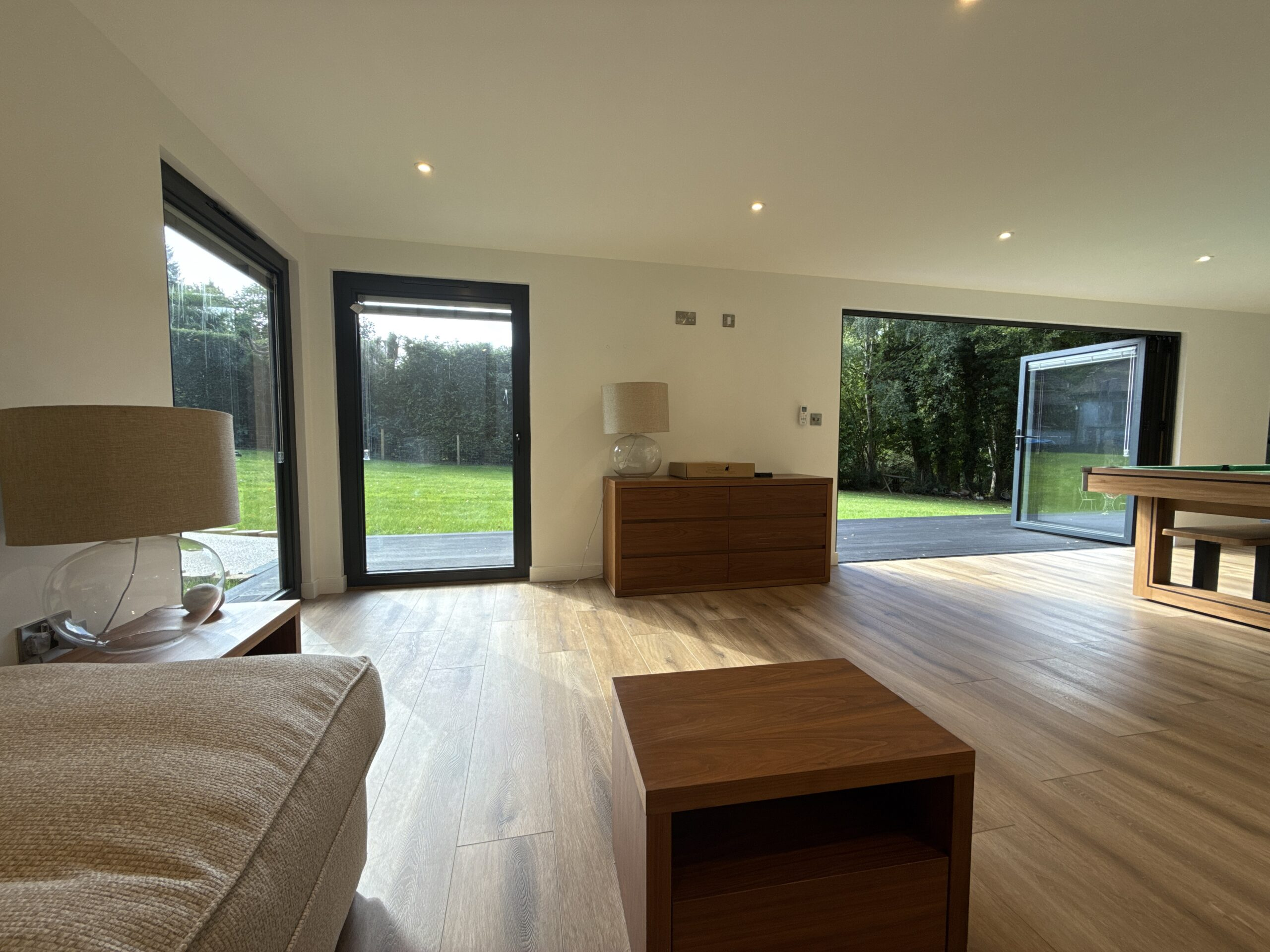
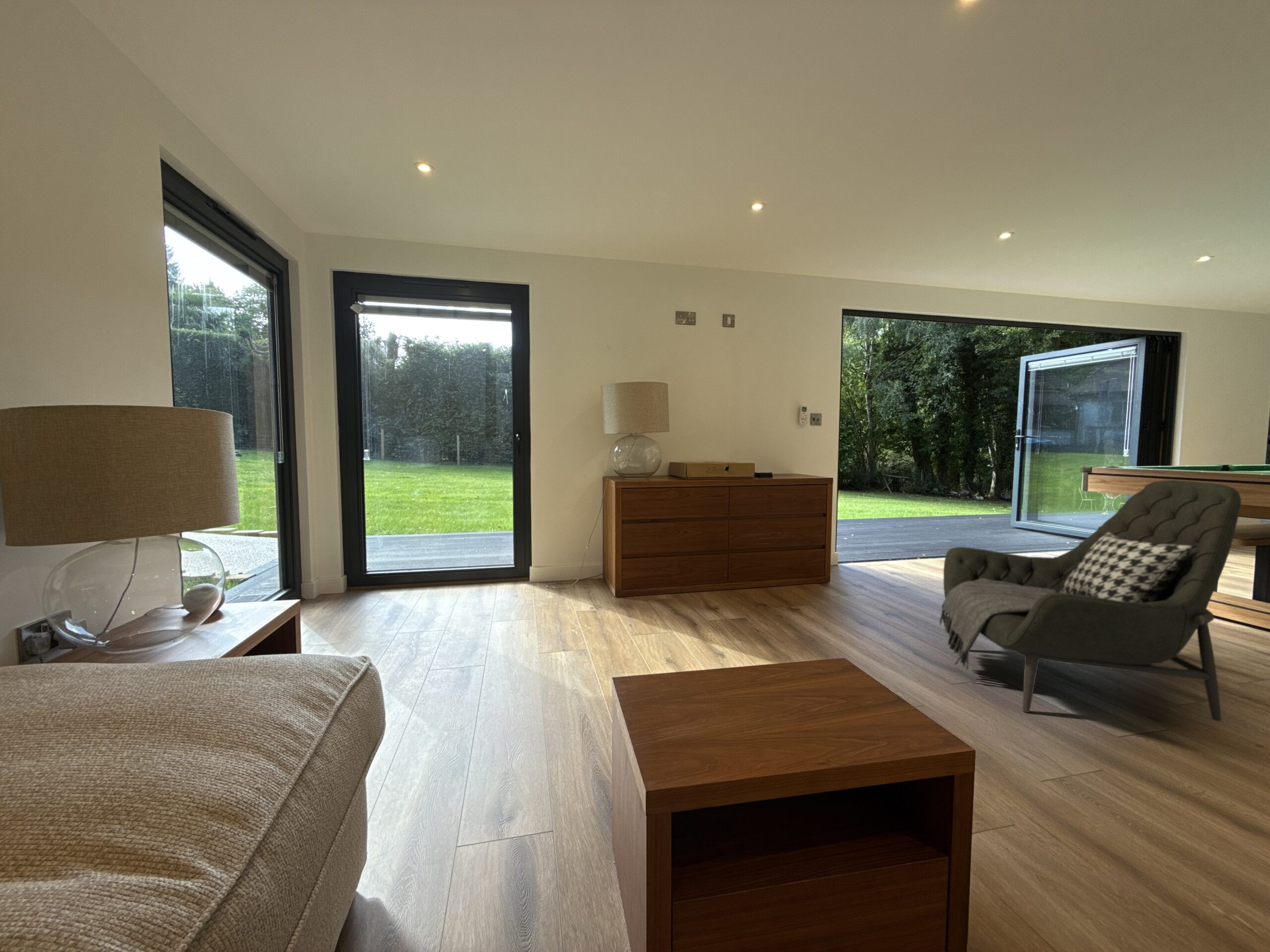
+ armchair (1068, 582)
